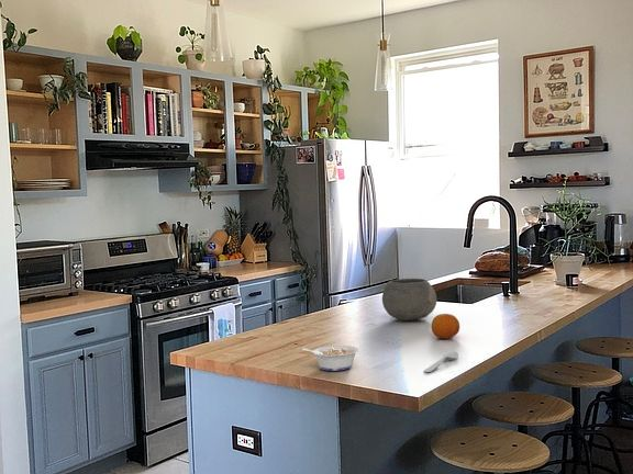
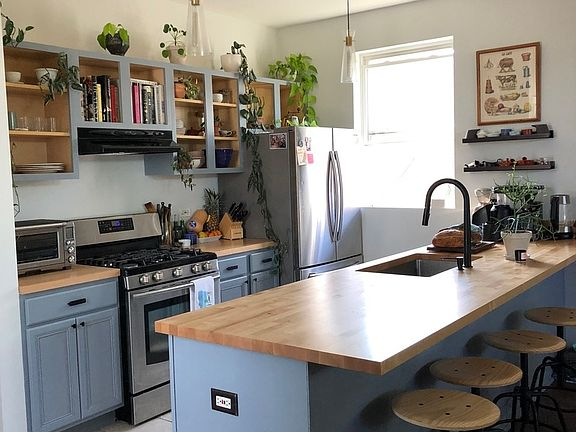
- legume (334, 357)
- bowl (409, 300)
- spoon (441, 361)
- fruit (445, 326)
